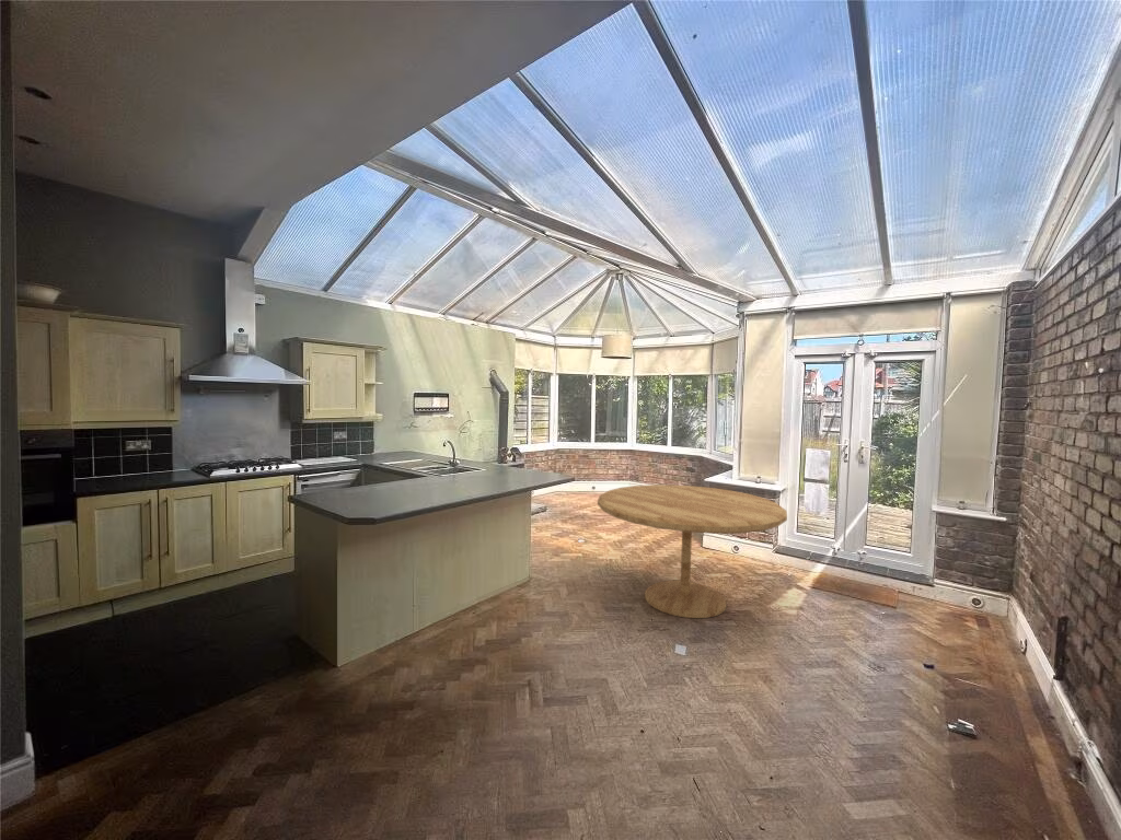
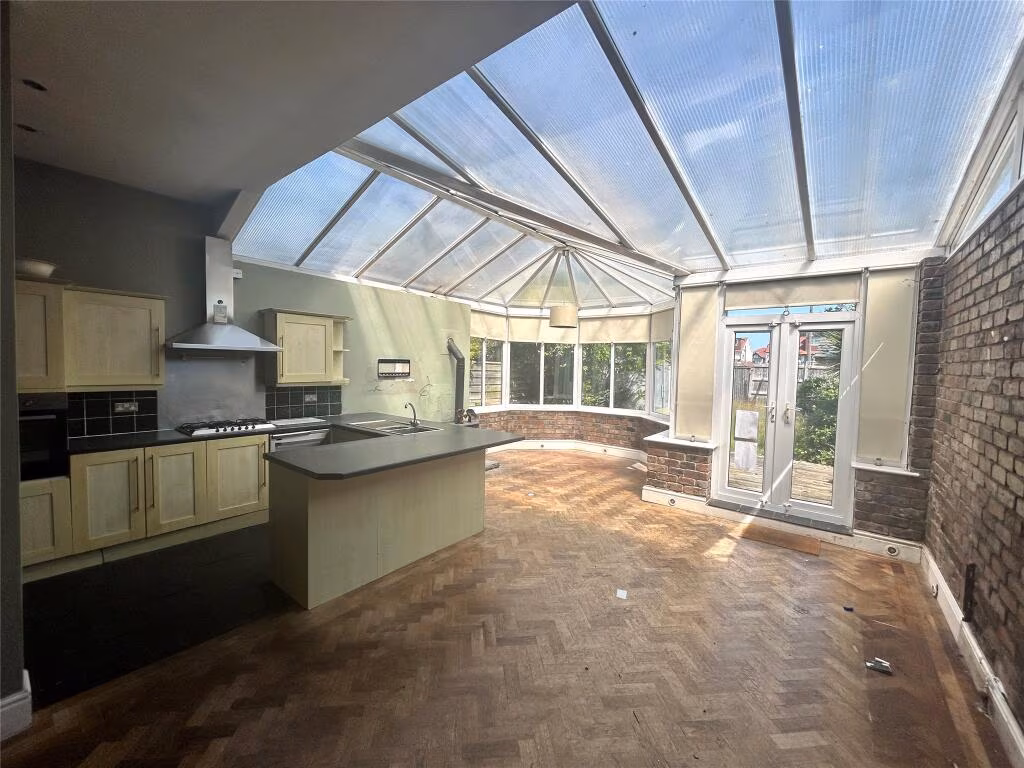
- dining table (685, 550)
